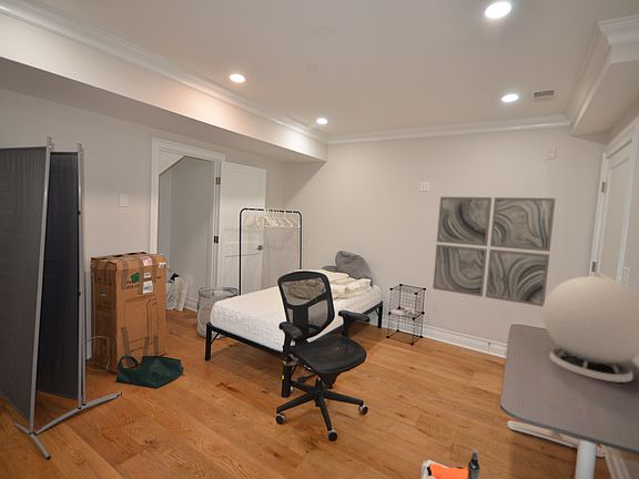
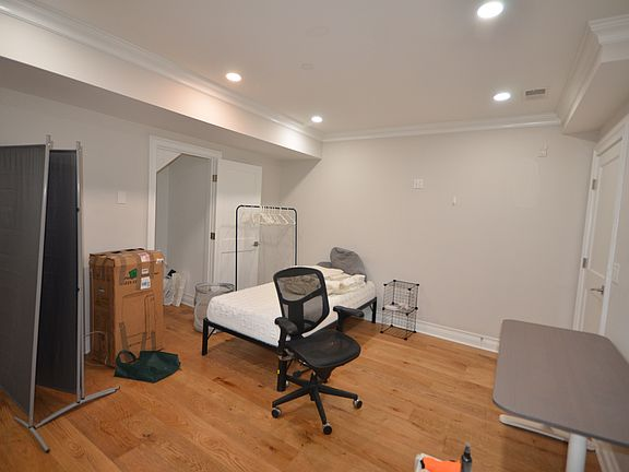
- desk lamp (594, 322)
- wall art (486, 248)
